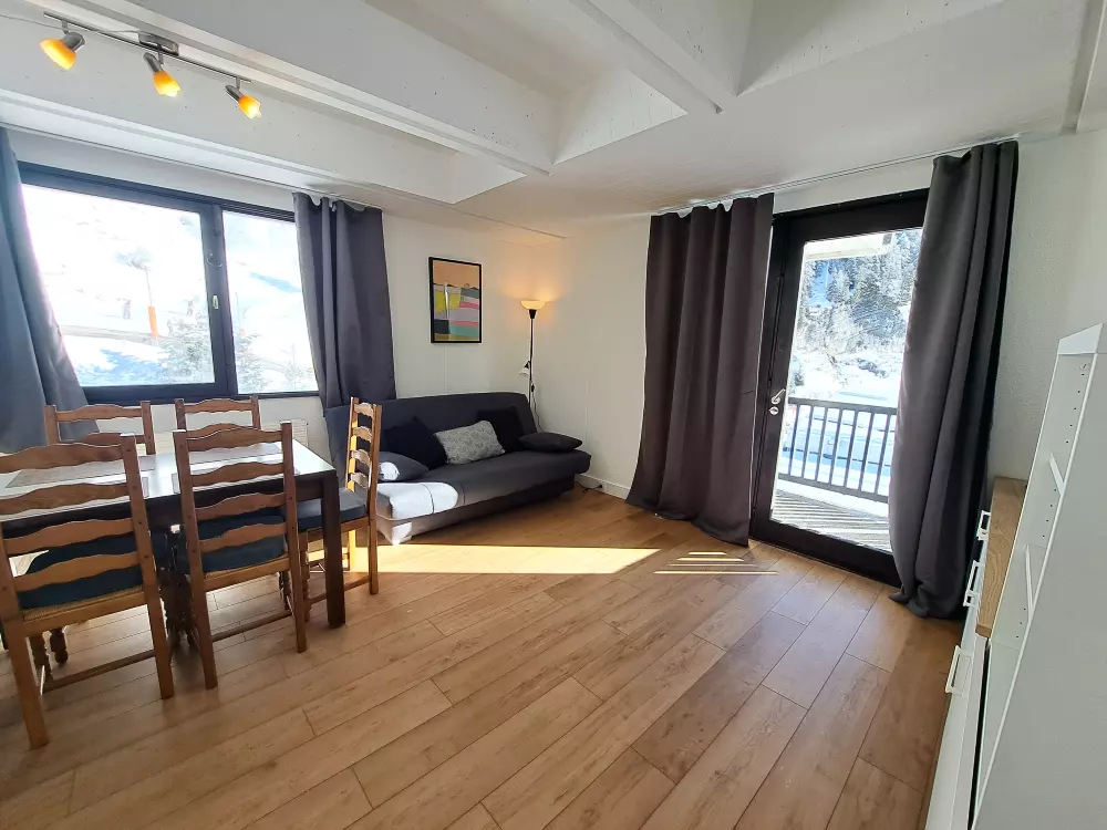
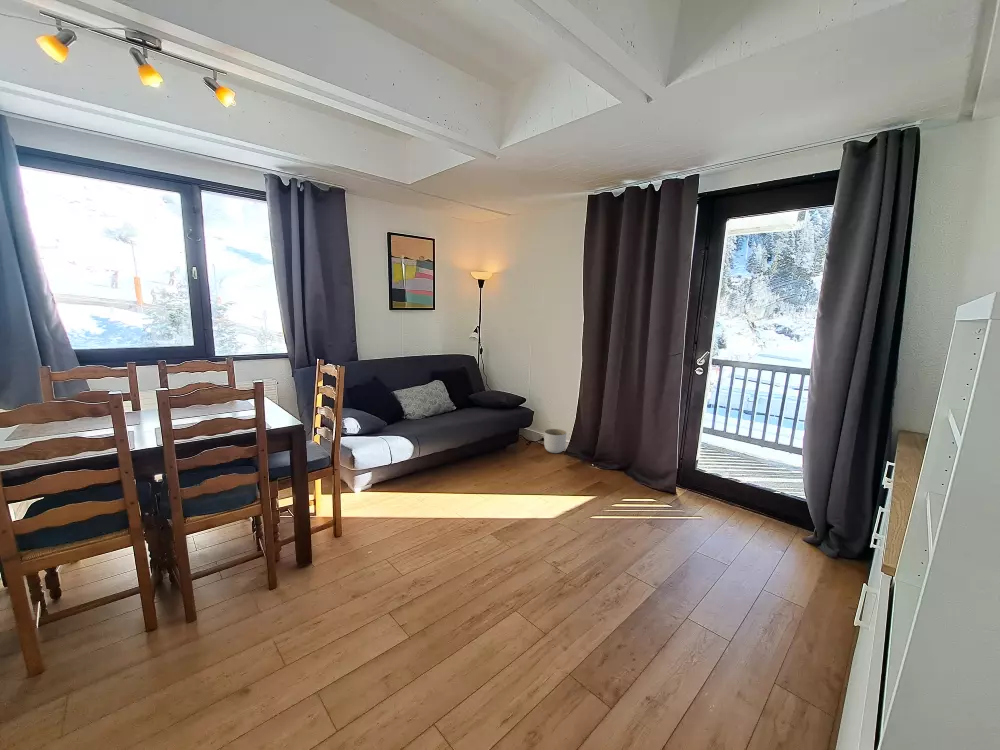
+ planter (554, 441)
